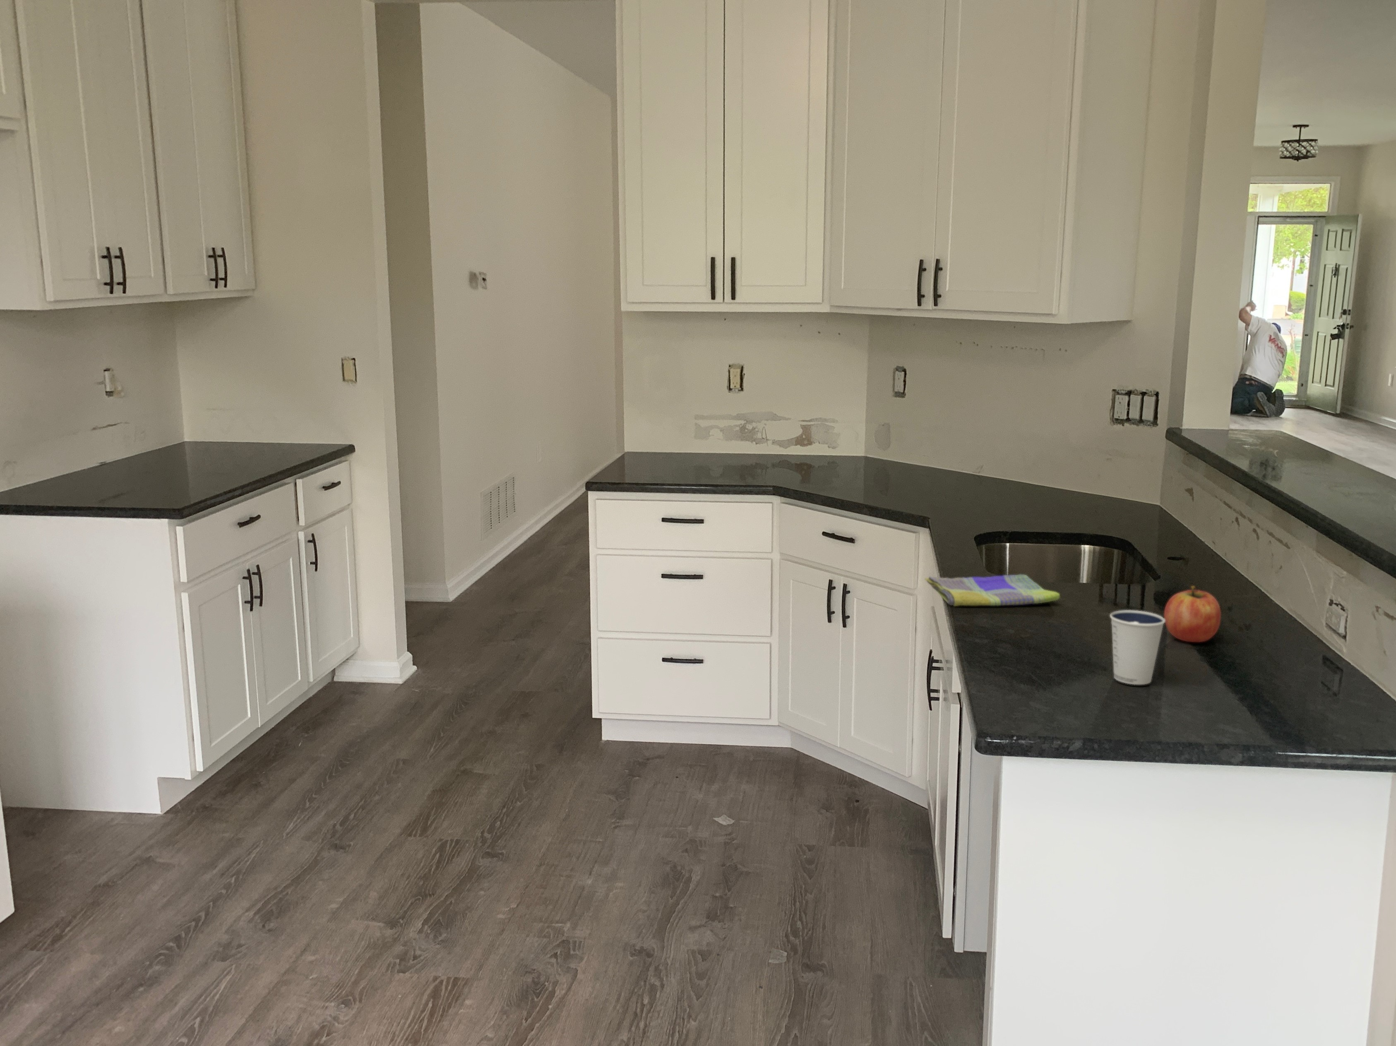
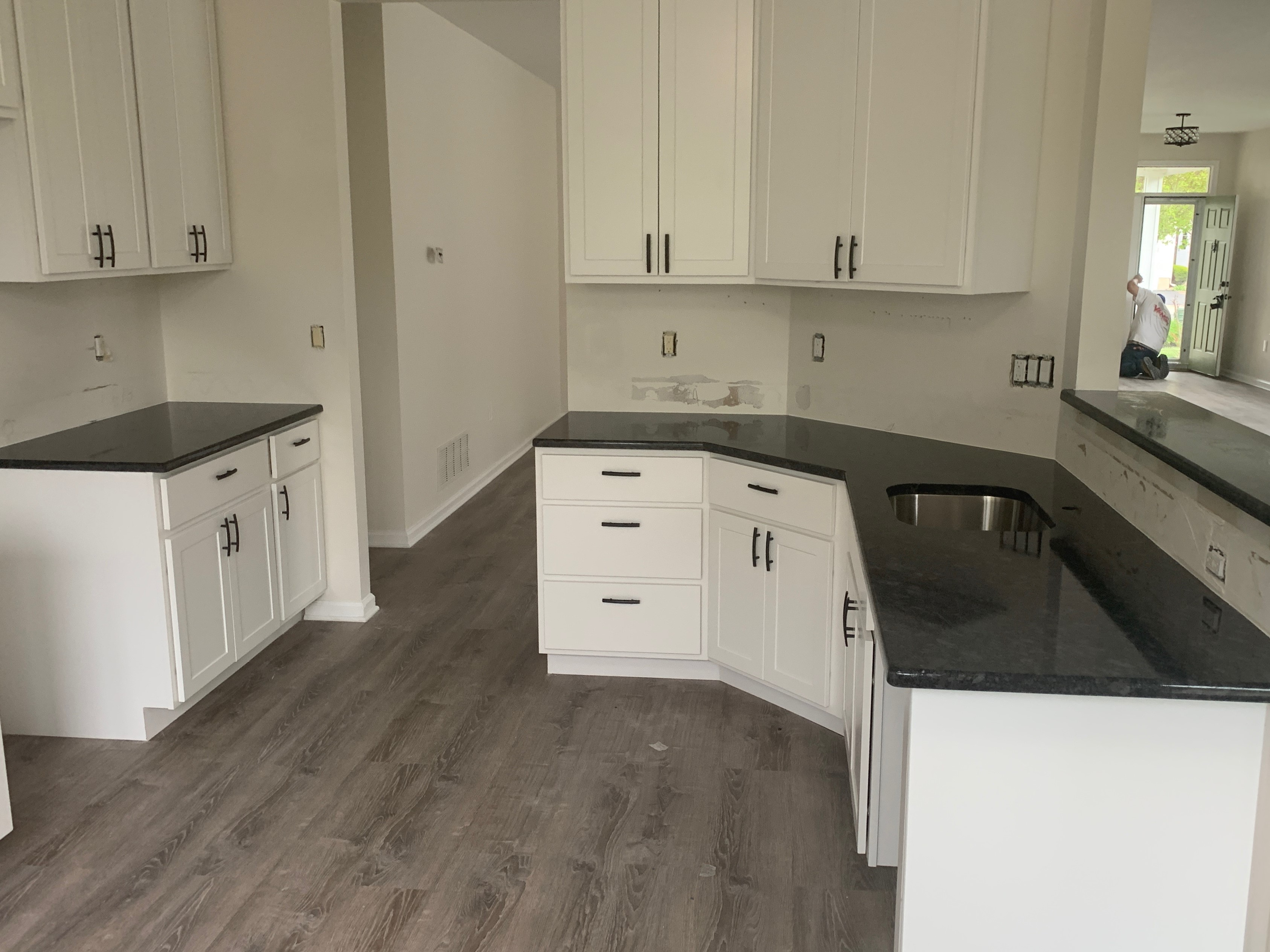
- dish towel (990, 589)
- fruit (1193, 613)
- dixie cup (1134, 648)
